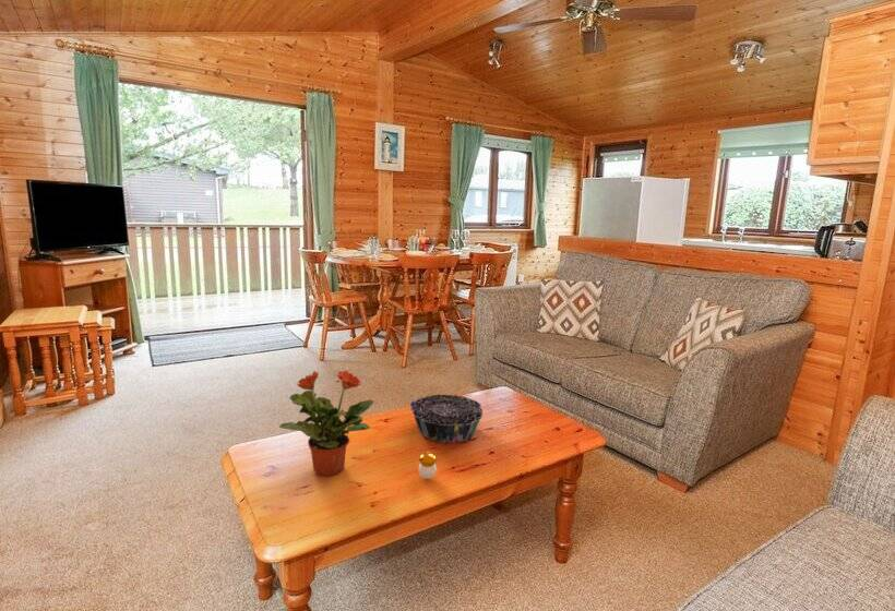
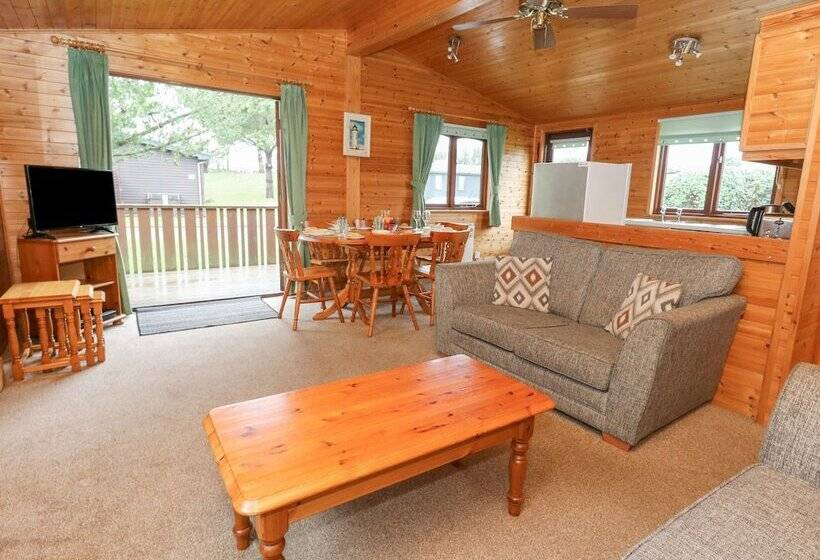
- candle (427, 465)
- potted plant (327, 420)
- decorative bowl (446, 419)
